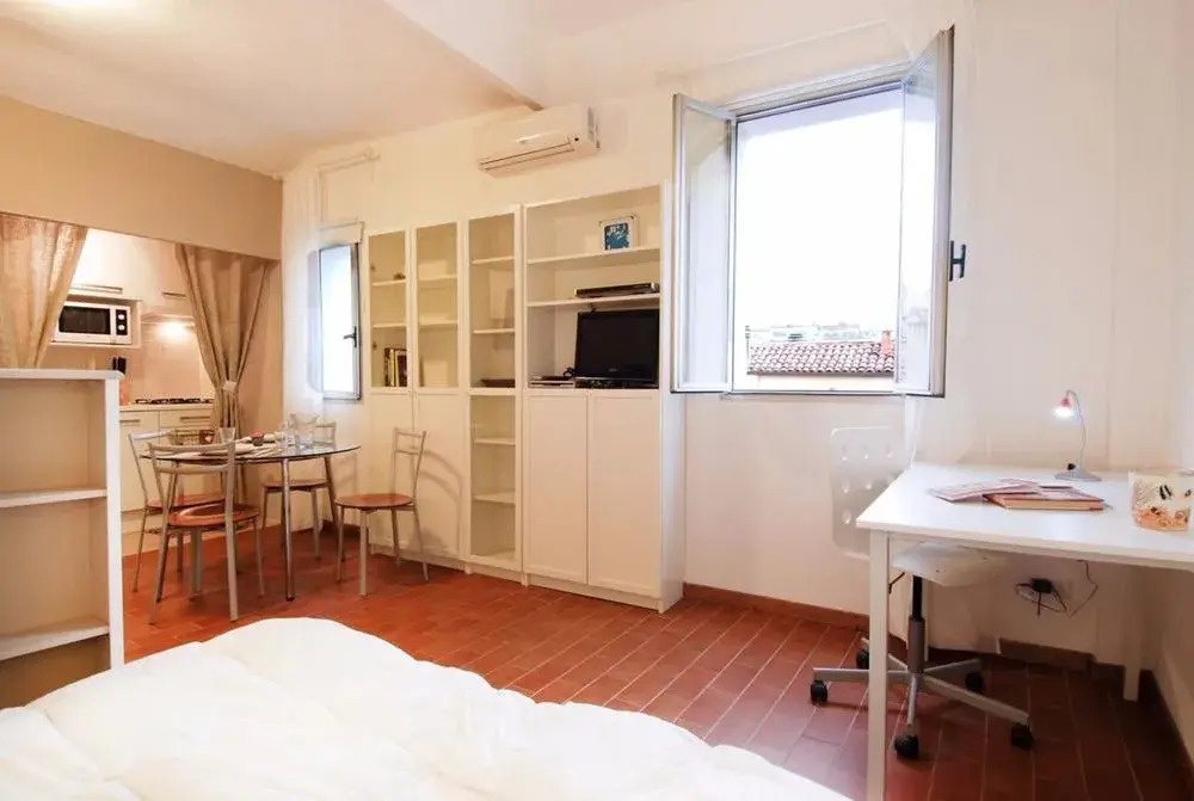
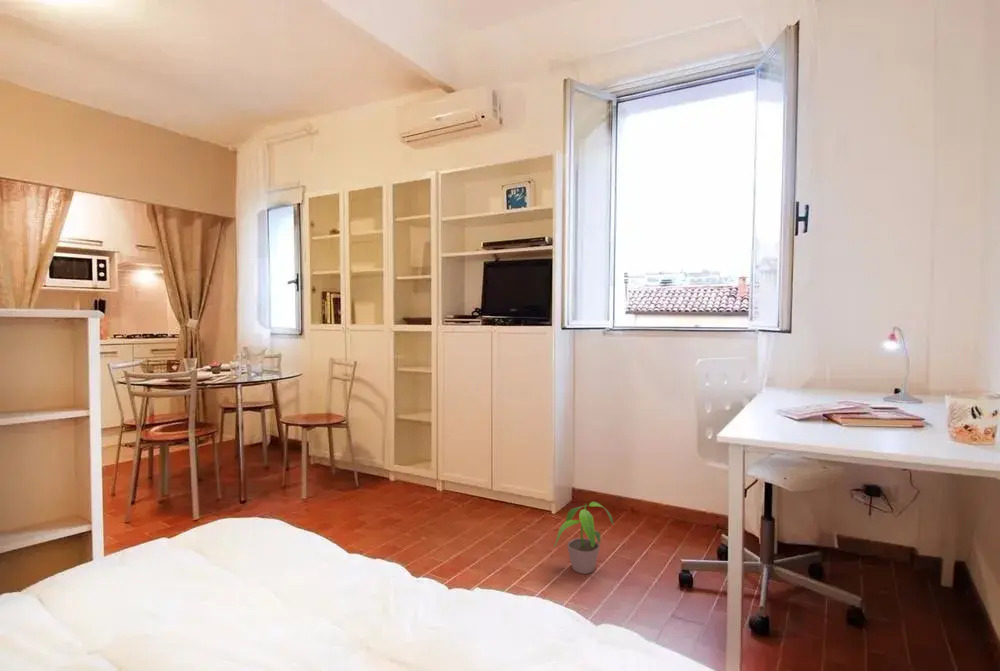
+ potted plant (582, 536)
